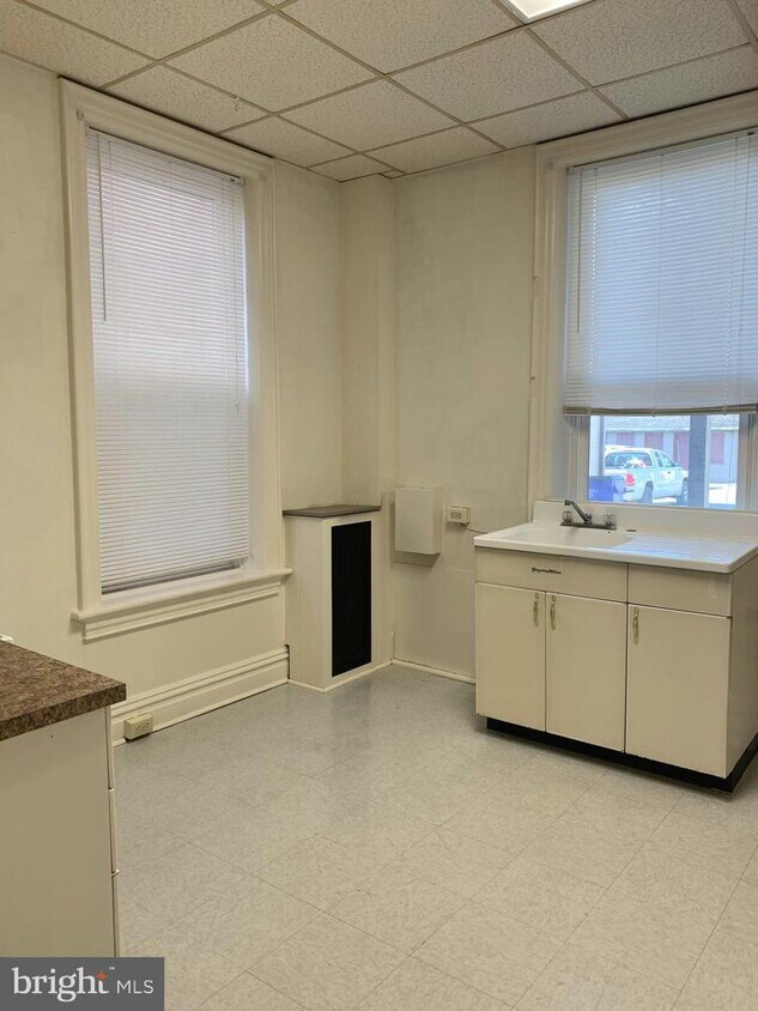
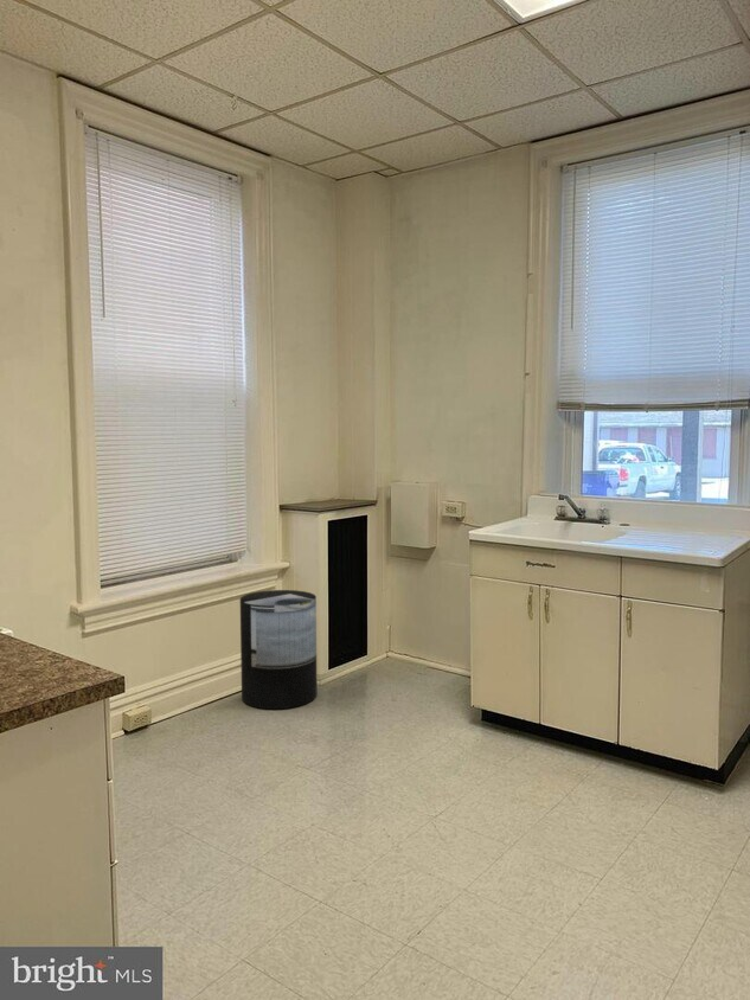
+ trash can (278, 647)
